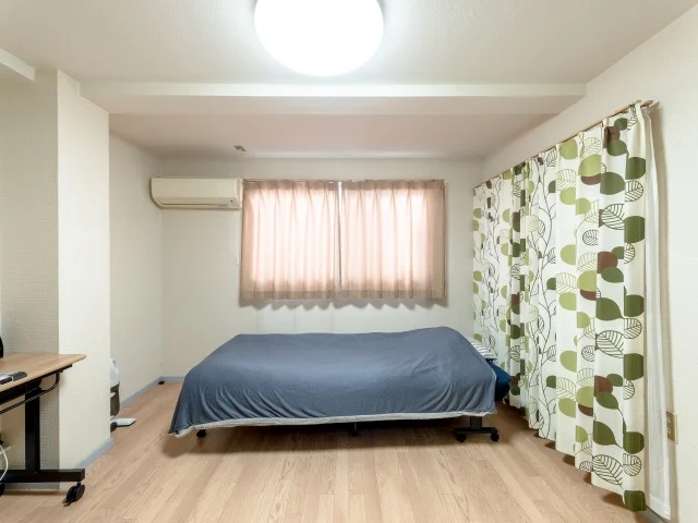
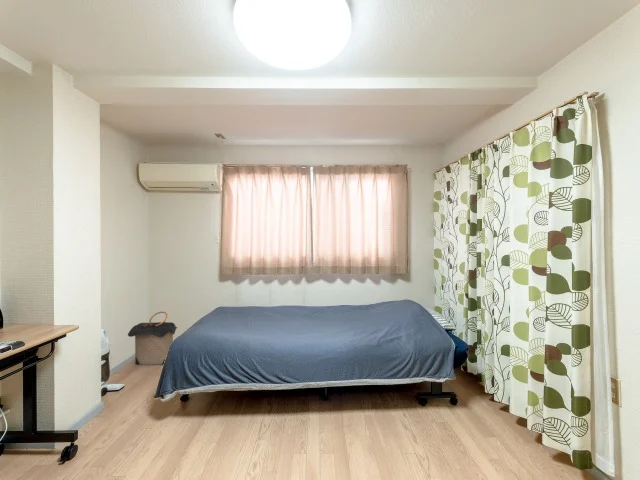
+ laundry hamper (153, 337)
